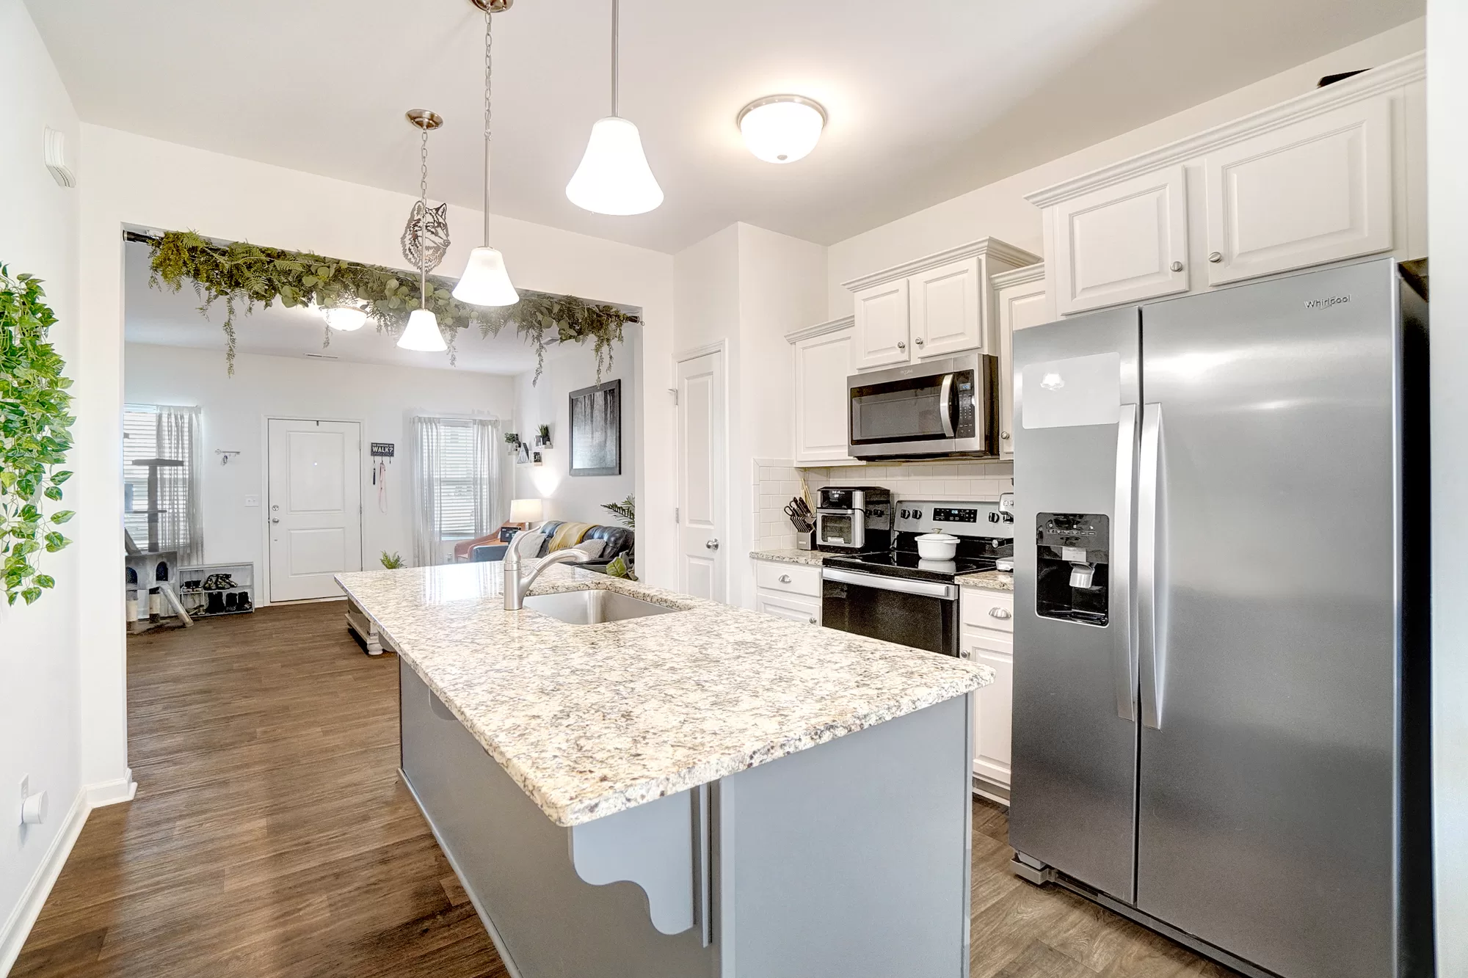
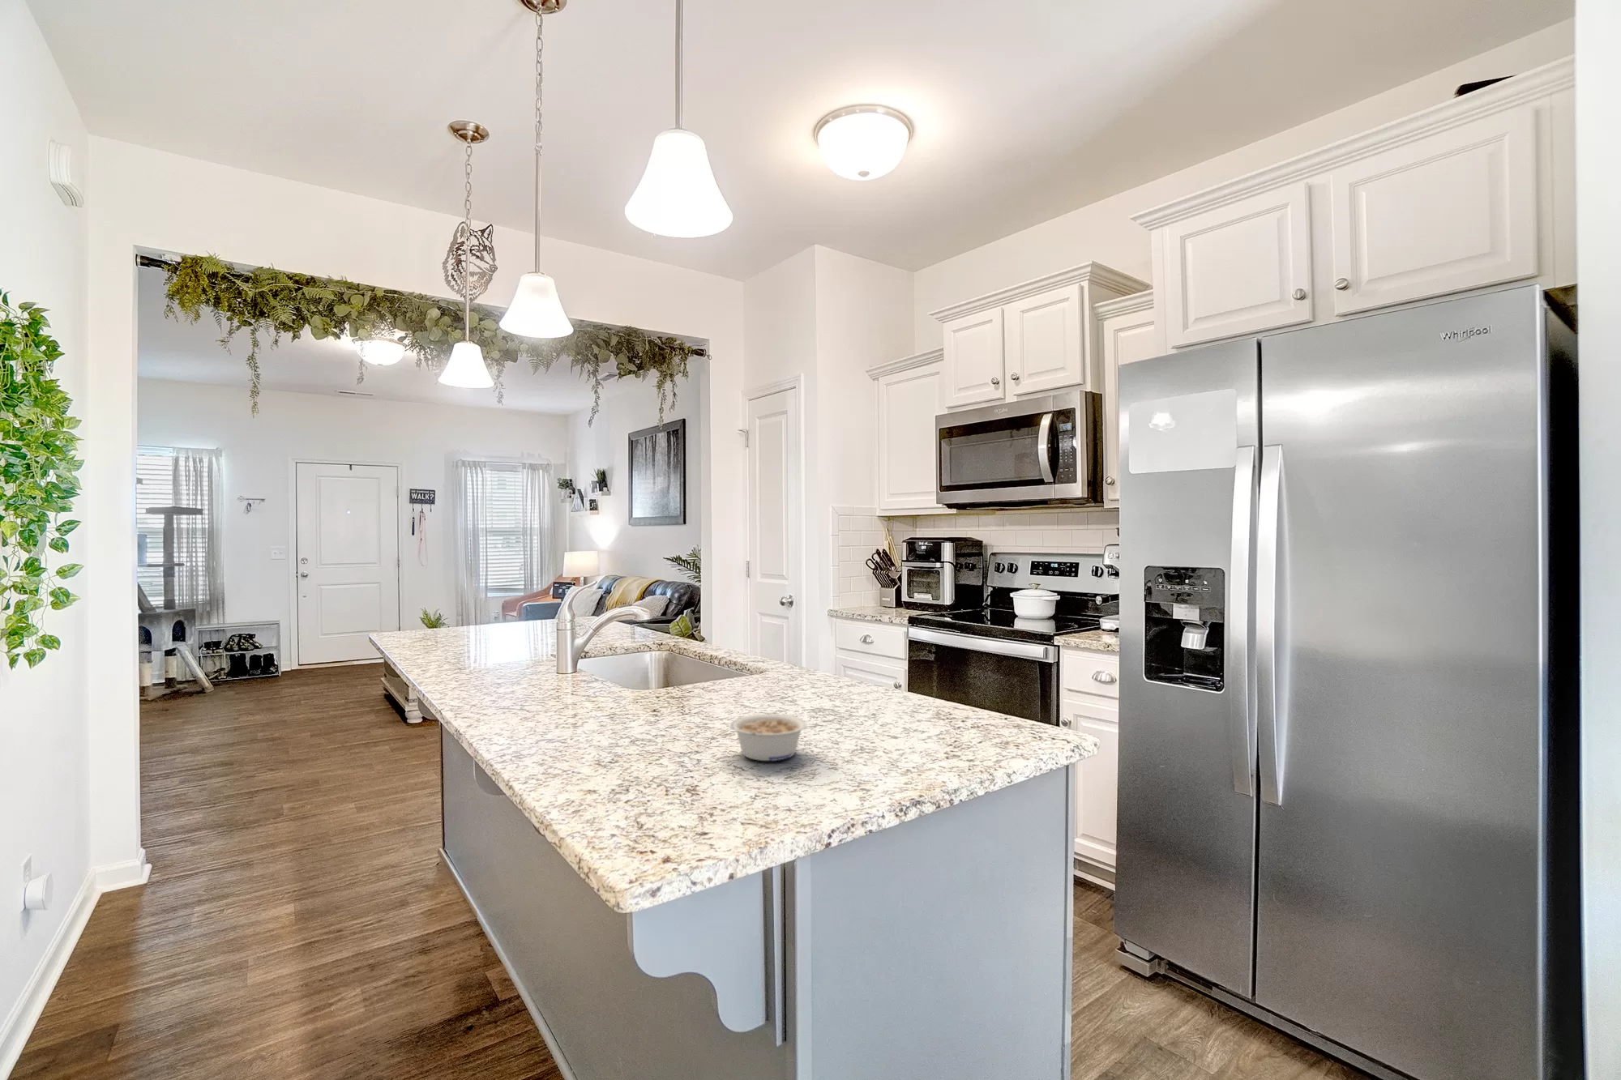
+ legume (769, 735)
